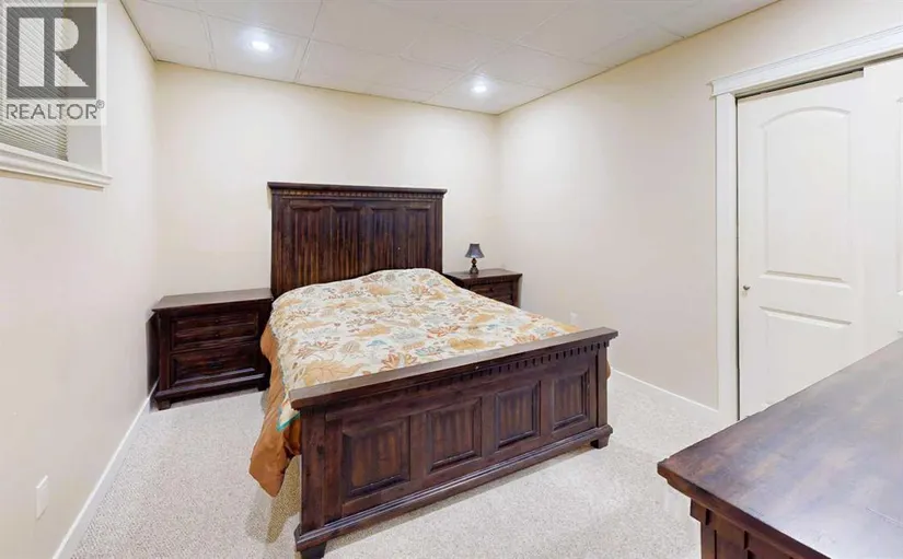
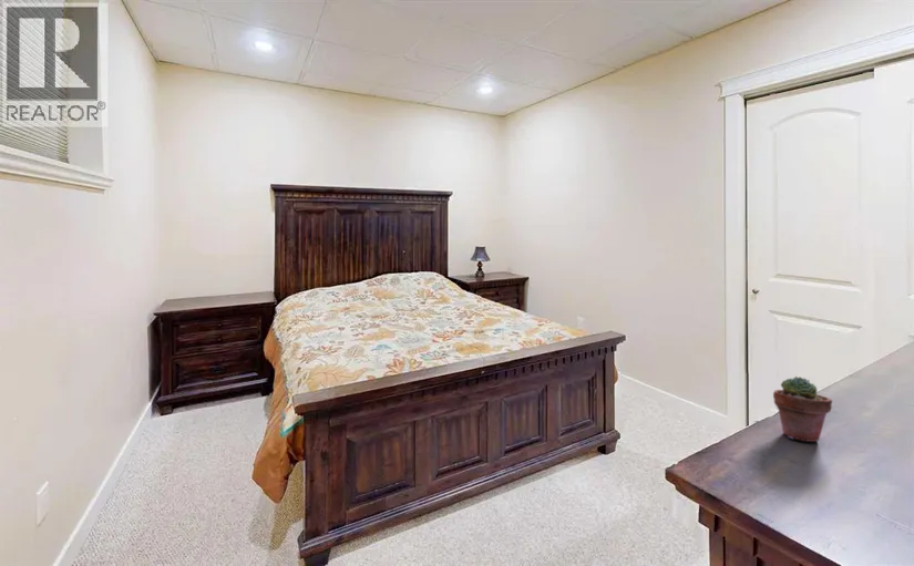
+ potted succulent (801, 407)
